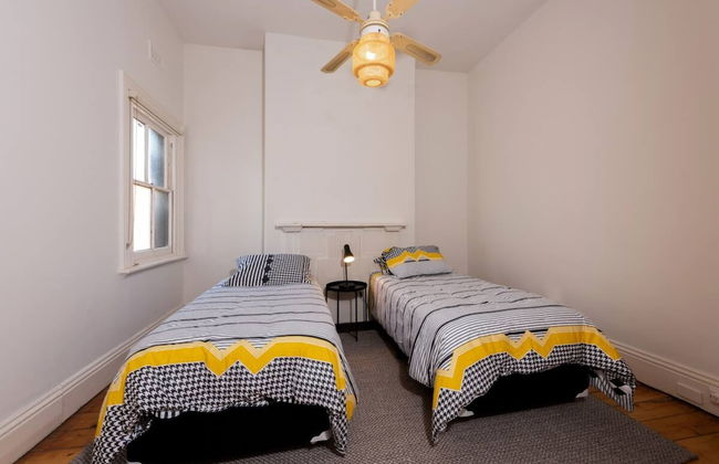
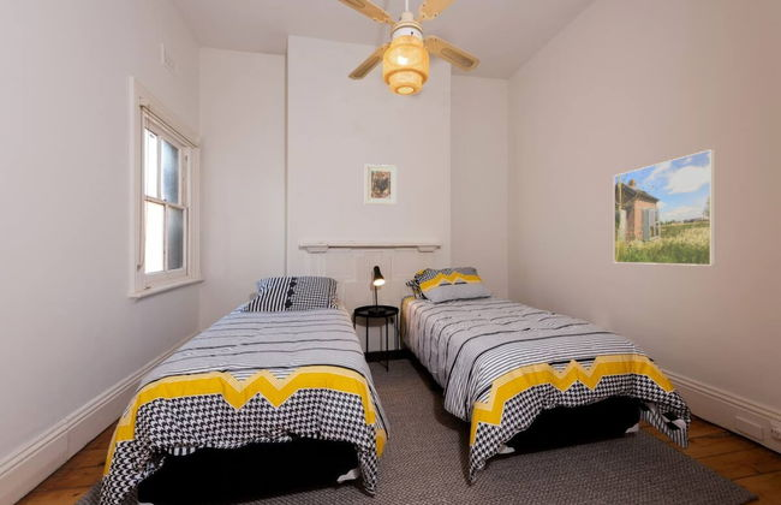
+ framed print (380, 184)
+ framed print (657, 214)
